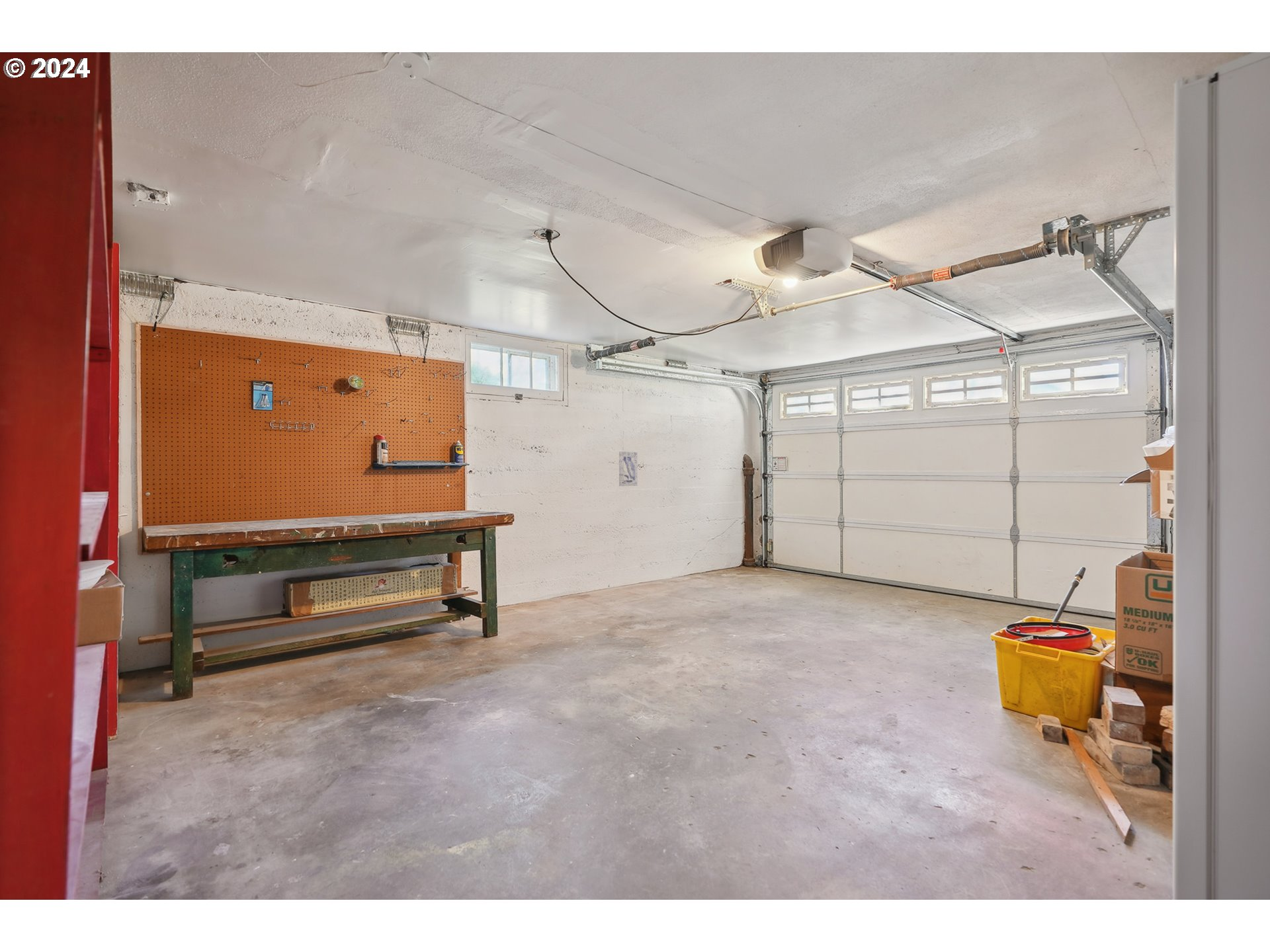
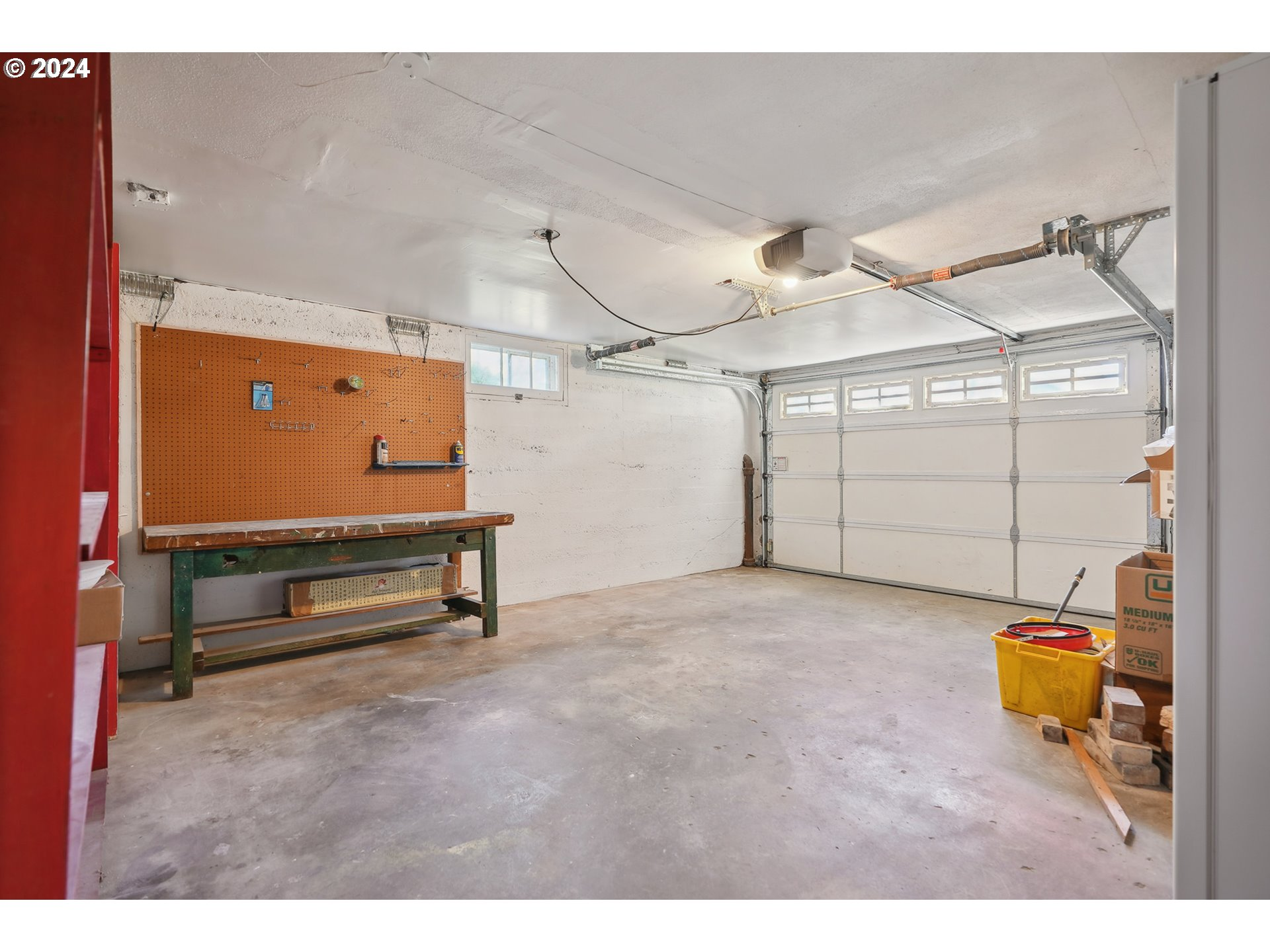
- wall art (628, 469)
